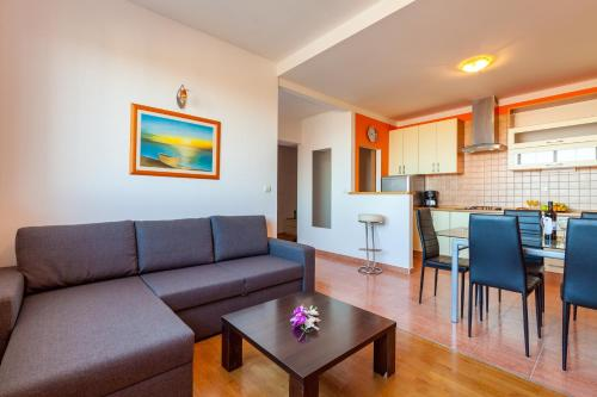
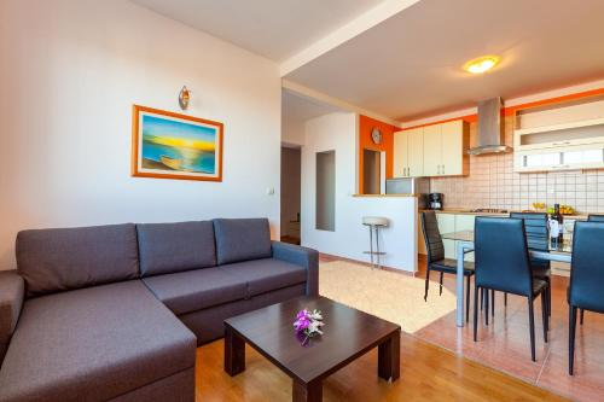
+ rug (361, 282)
